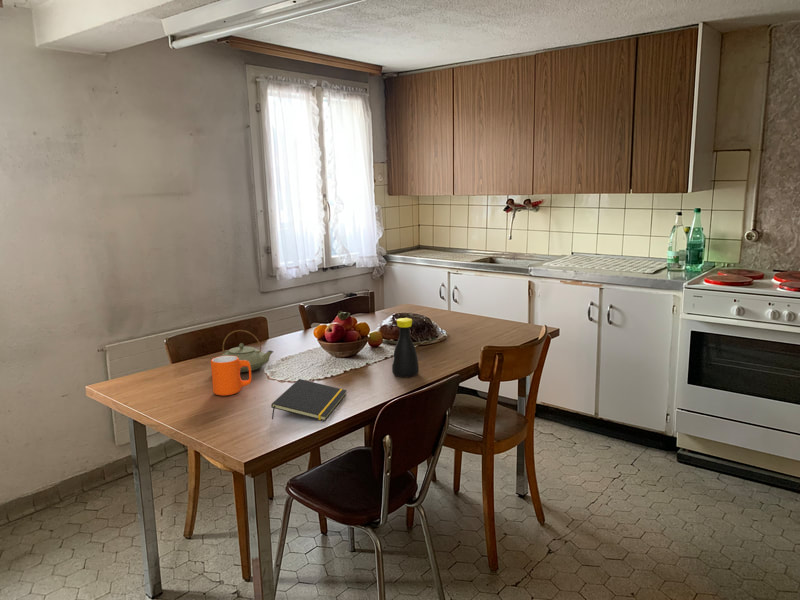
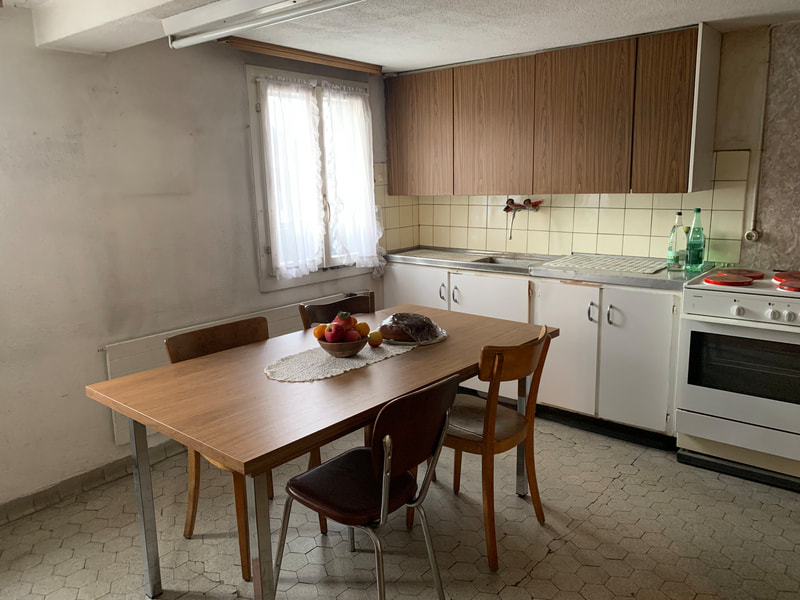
- notepad (311, 398)
- bottle (404, 346)
- teapot (245, 349)
- mug (230, 374)
